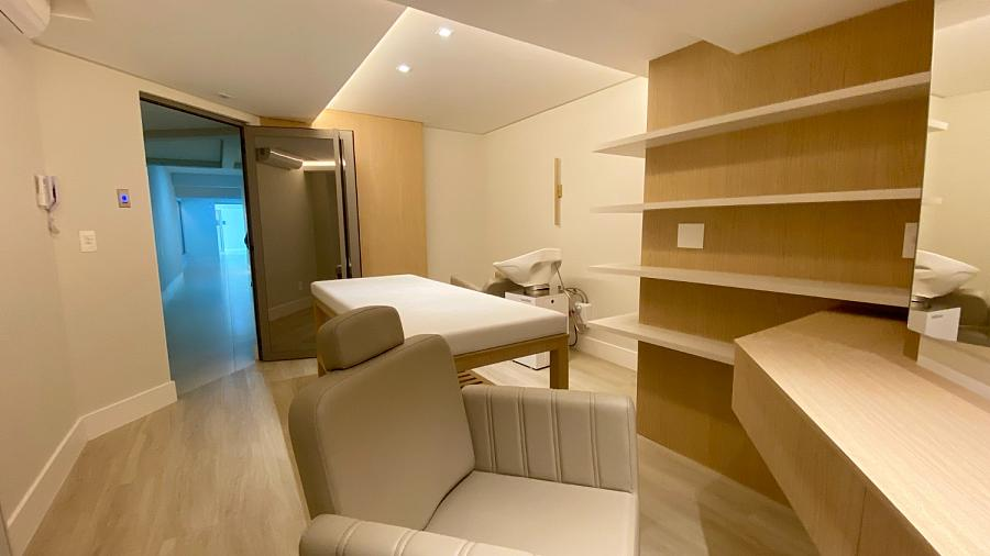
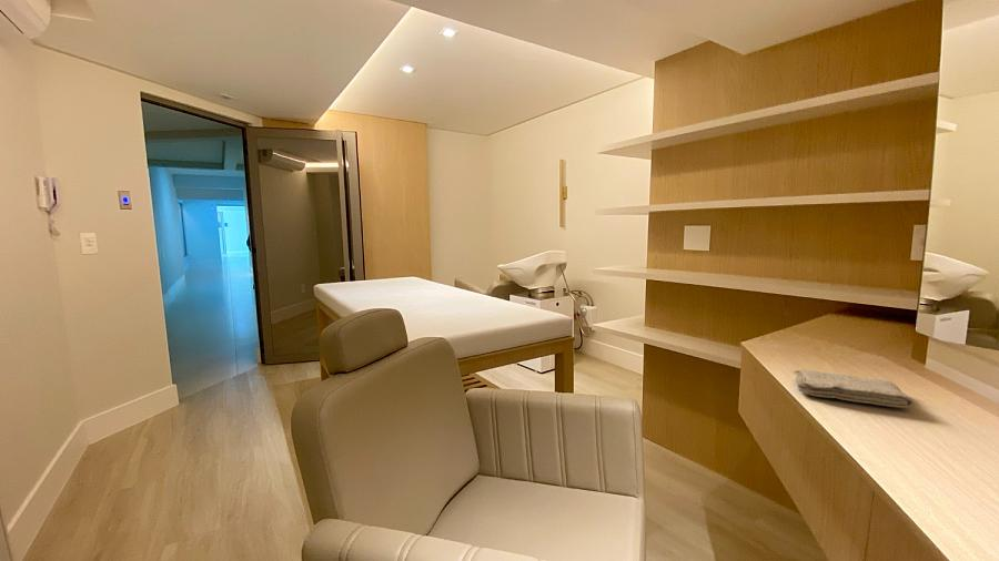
+ washcloth (847, 386)
